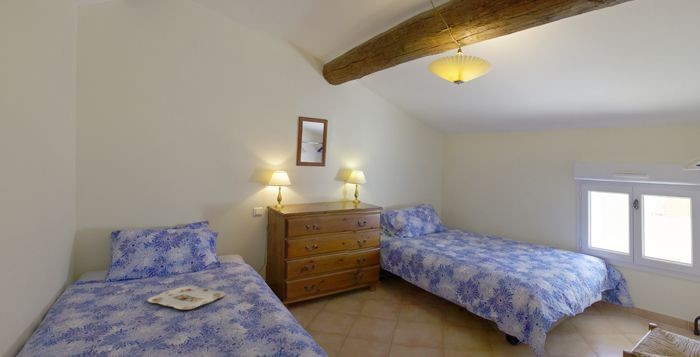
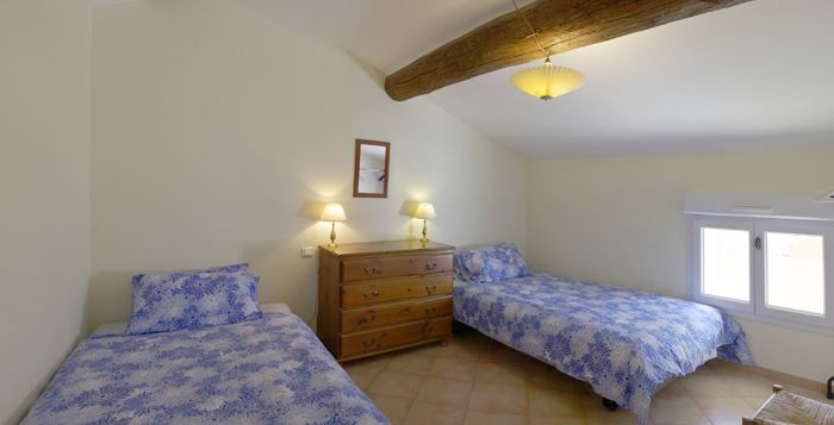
- serving tray (187, 297)
